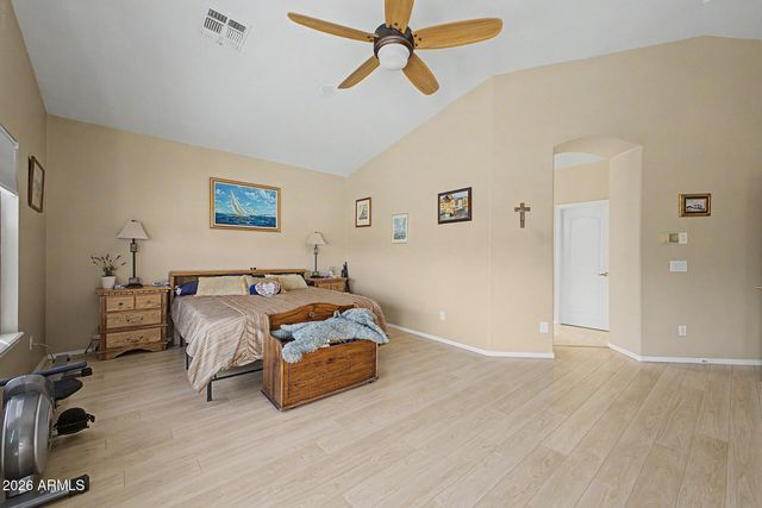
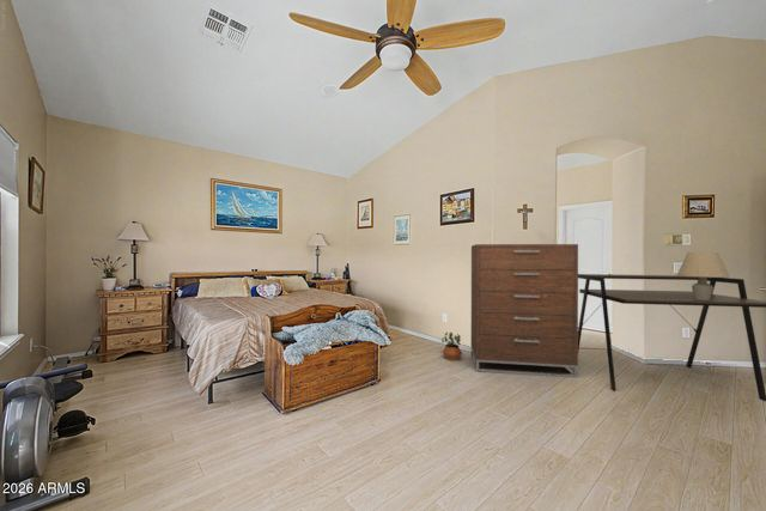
+ potted plant (451, 345)
+ desk (662, 304)
+ dresser (519, 305)
+ table lamp (701, 275)
